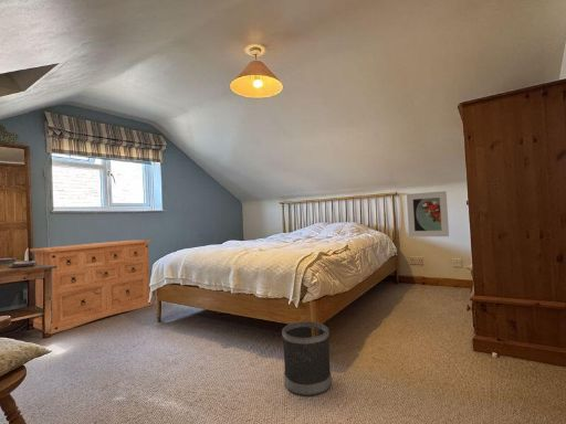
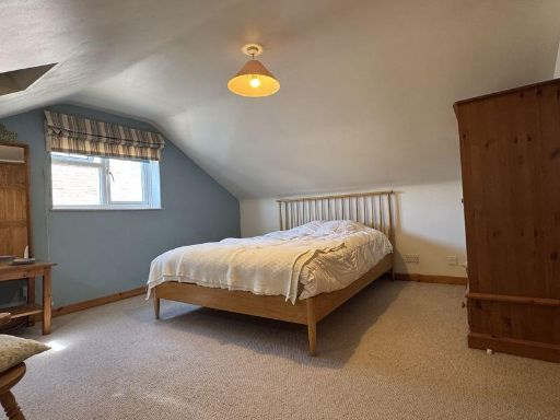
- dresser (97, 279)
- wastebasket (306, 356)
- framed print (427, 214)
